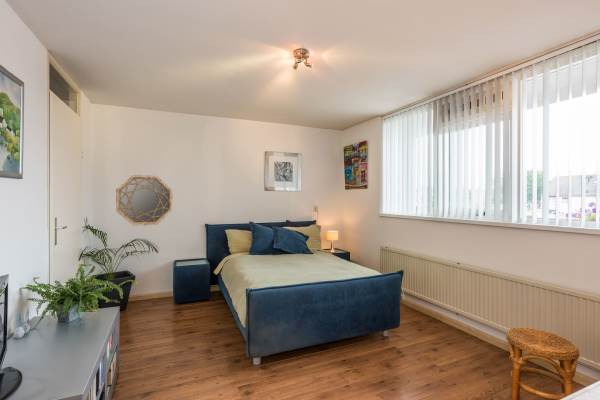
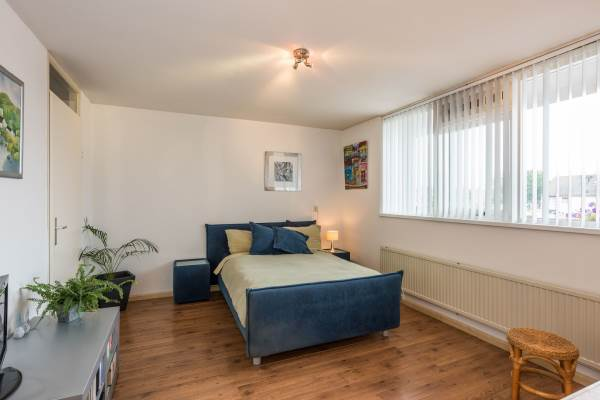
- home mirror (145, 200)
